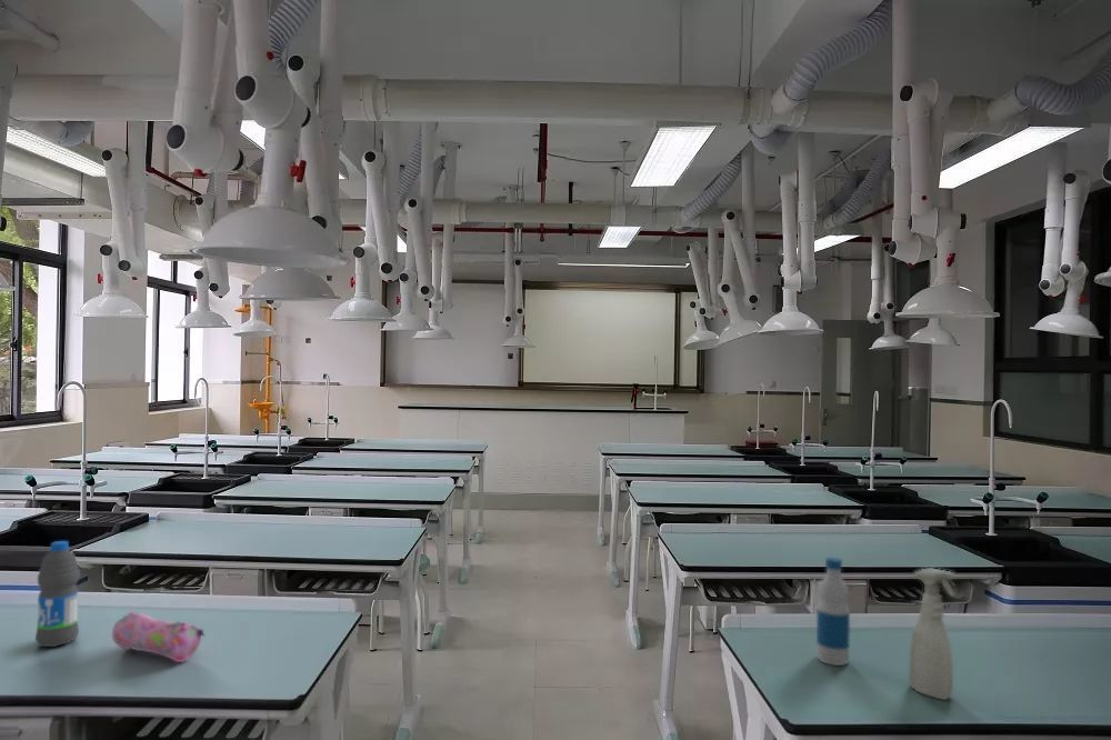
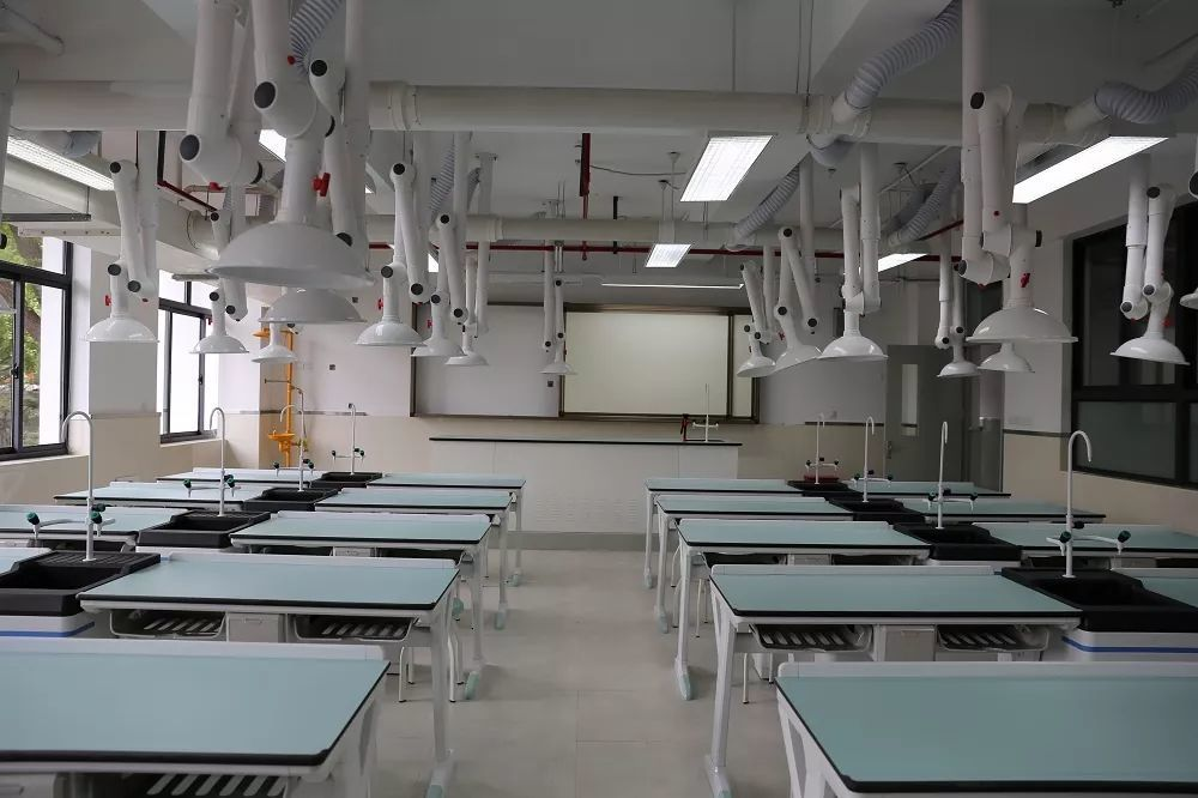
- spray bottle (931, 629)
- pencil case (157, 634)
- bottle (832, 609)
- water bottle (58, 591)
